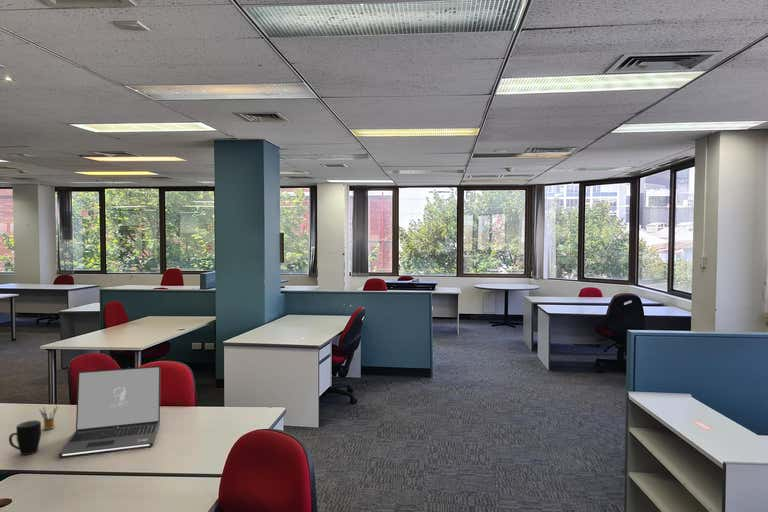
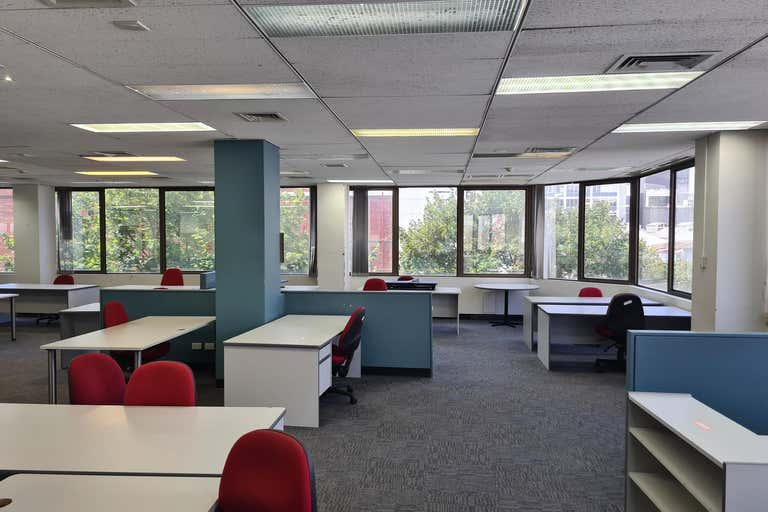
- mug (24, 439)
- pencil box (49, 418)
- laptop (114, 407)
